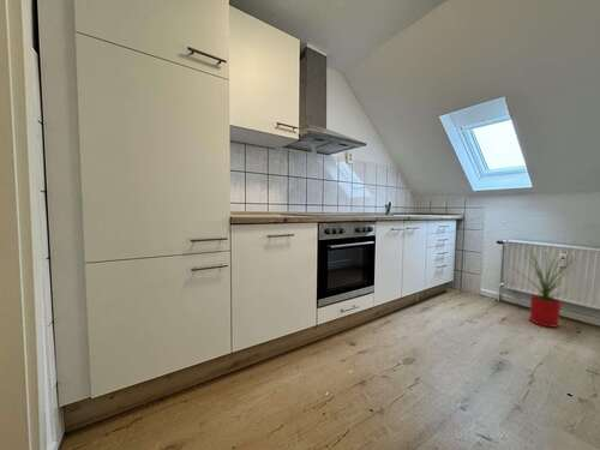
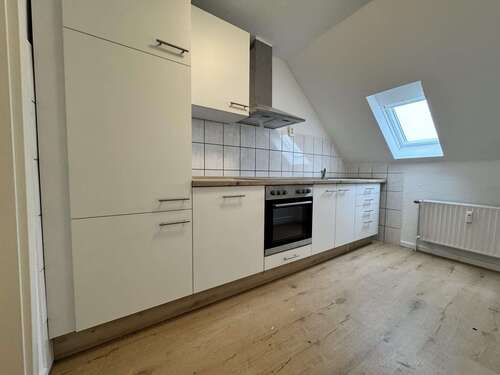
- house plant (546, 283)
